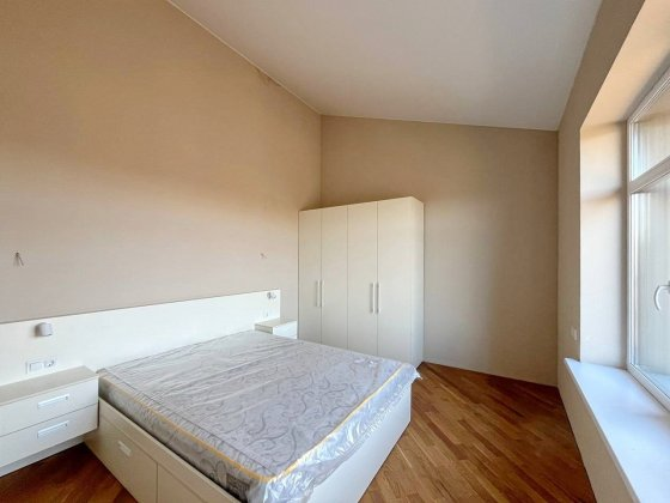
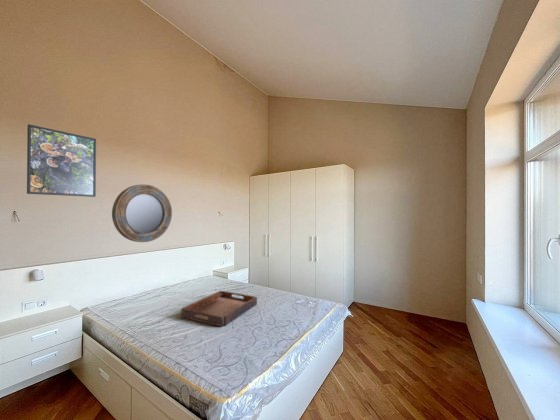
+ home mirror (144, 213)
+ serving tray (221, 306)
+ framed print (64, 163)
